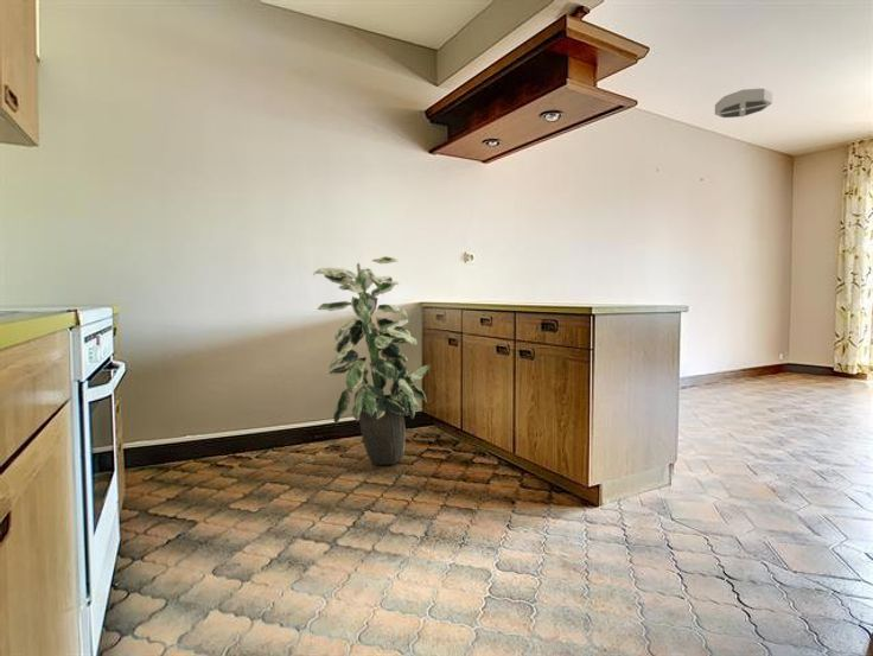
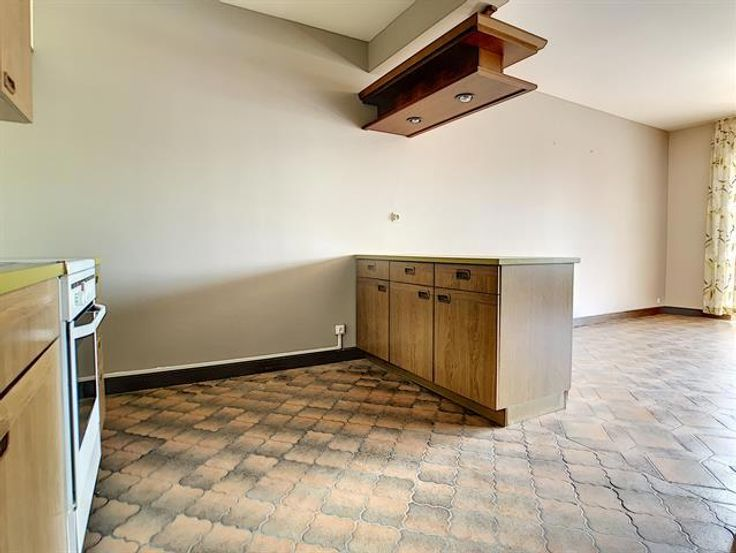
- ceiling light (743, 103)
- indoor plant (375, 361)
